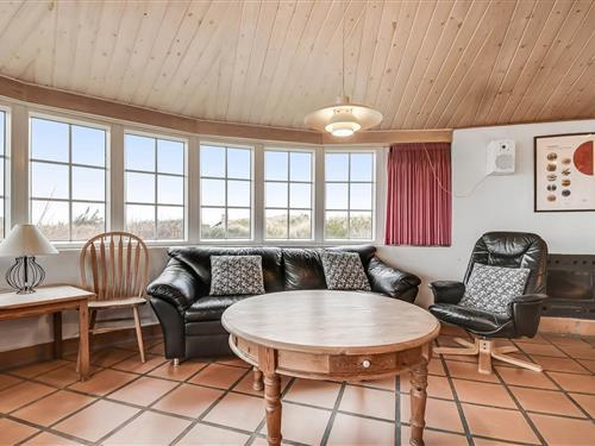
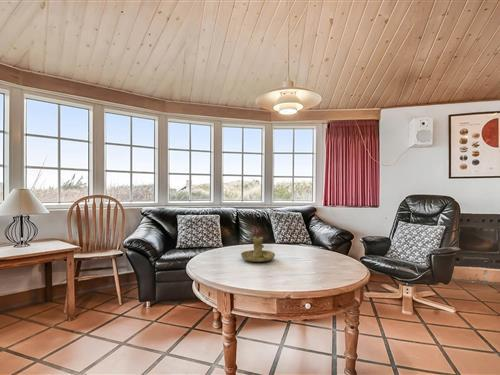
+ candle holder (257, 247)
